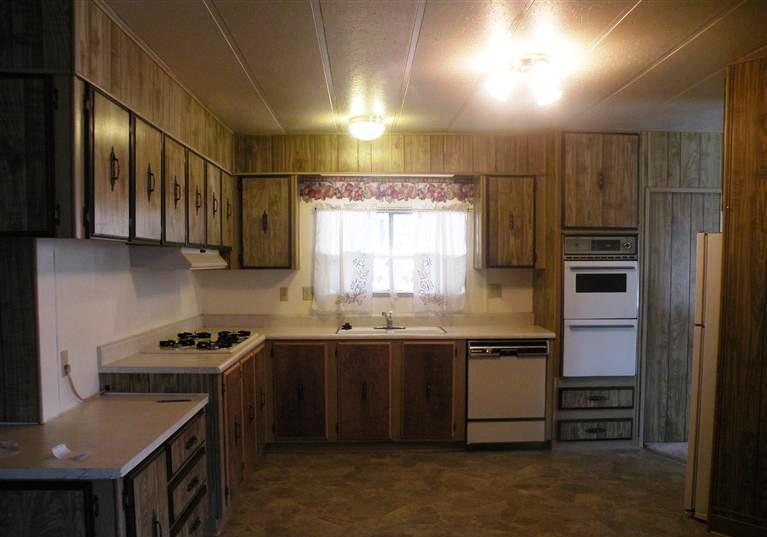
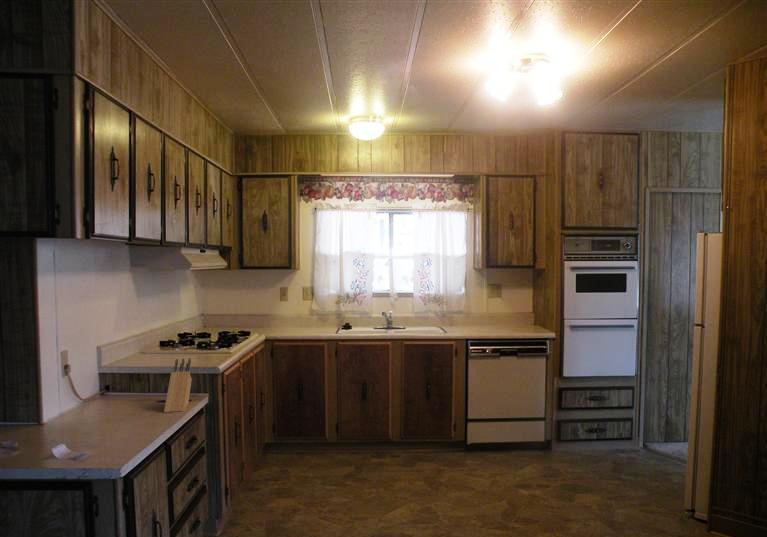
+ knife block (179, 383)
